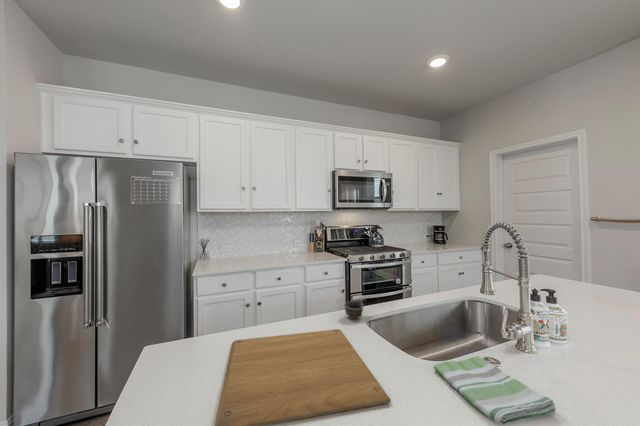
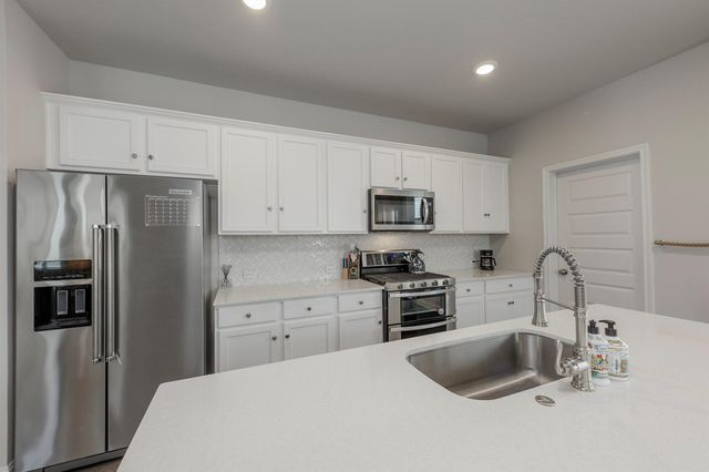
- cup (355, 308)
- chopping board (296, 364)
- dish towel (487, 383)
